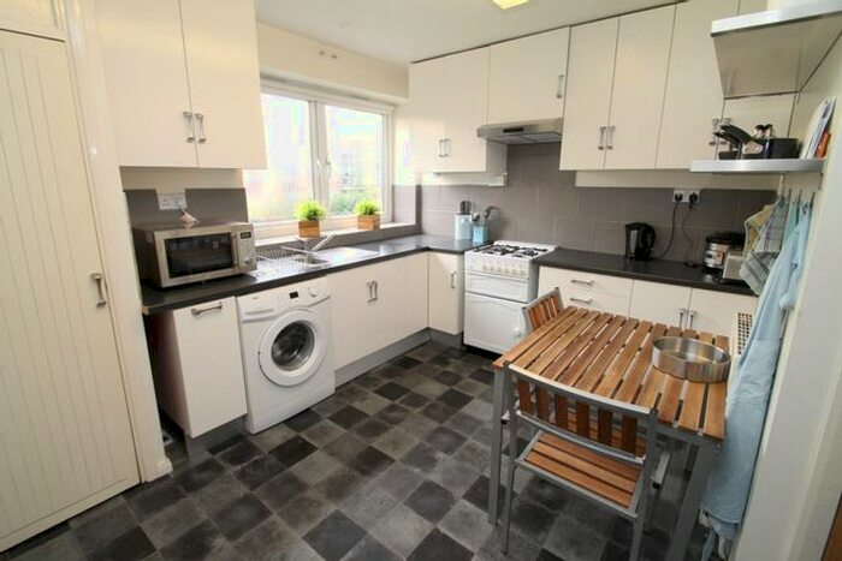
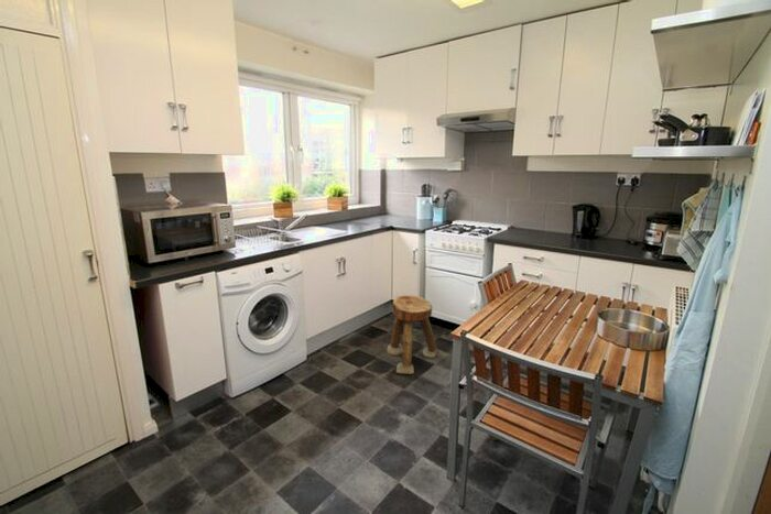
+ stool (412, 331)
